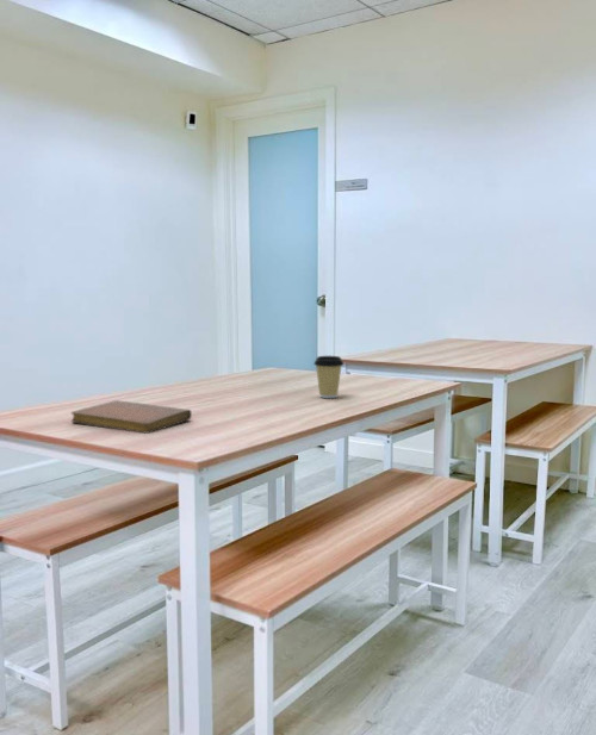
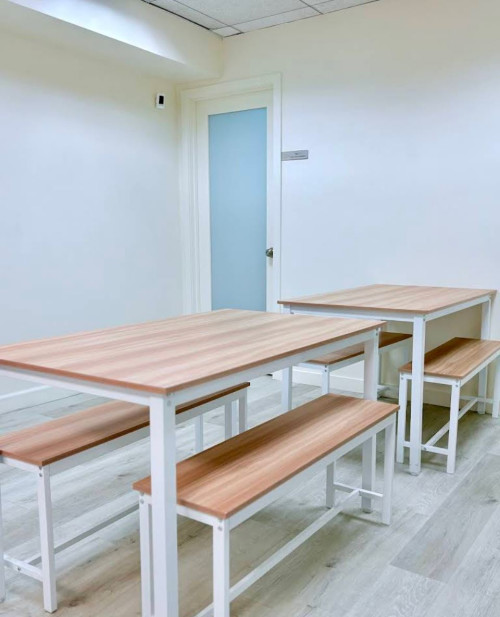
- notebook (131, 415)
- coffee cup (328, 376)
